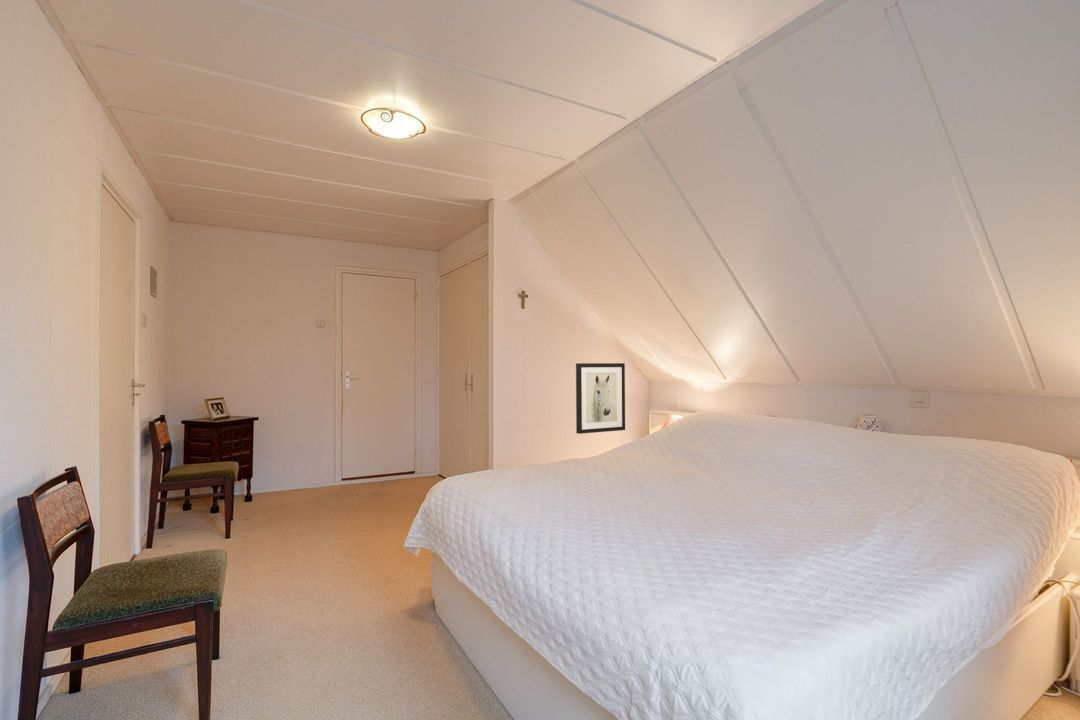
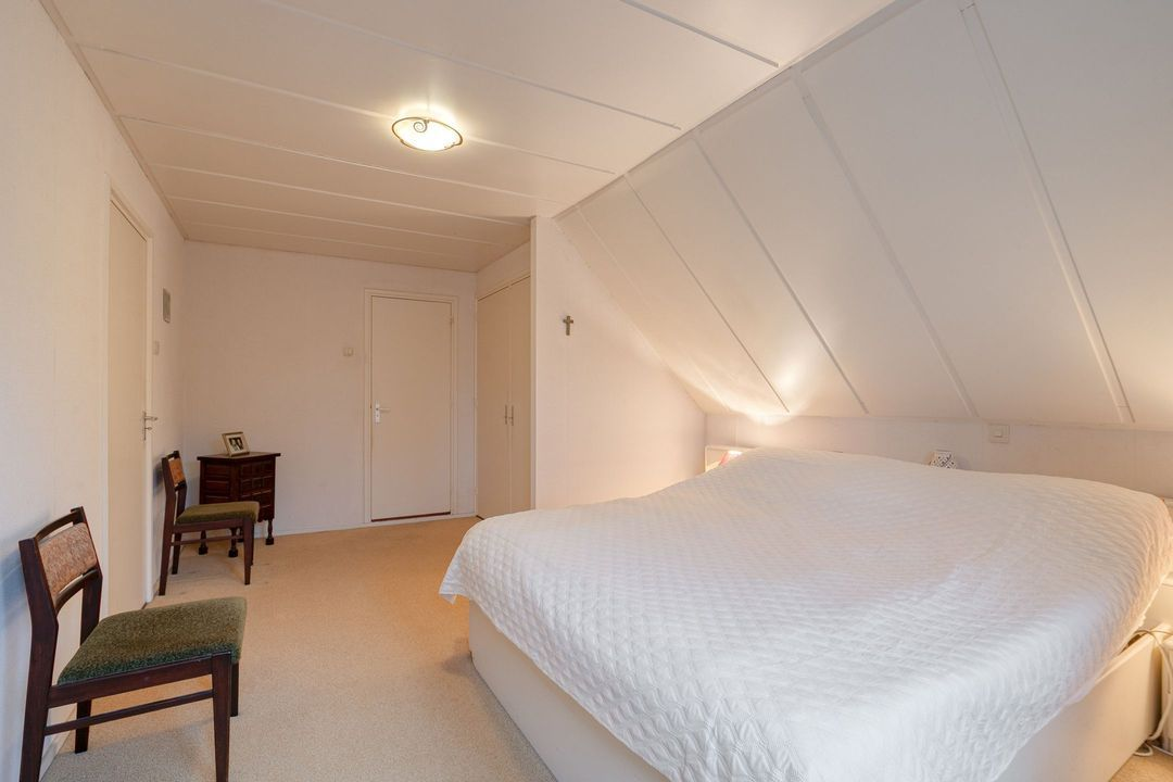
- wall art (601, 397)
